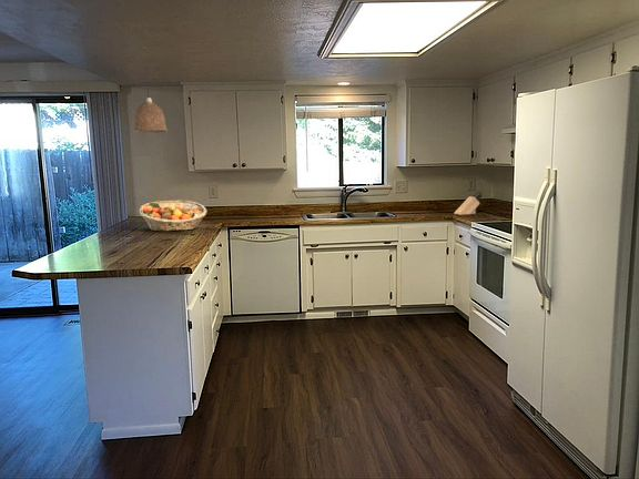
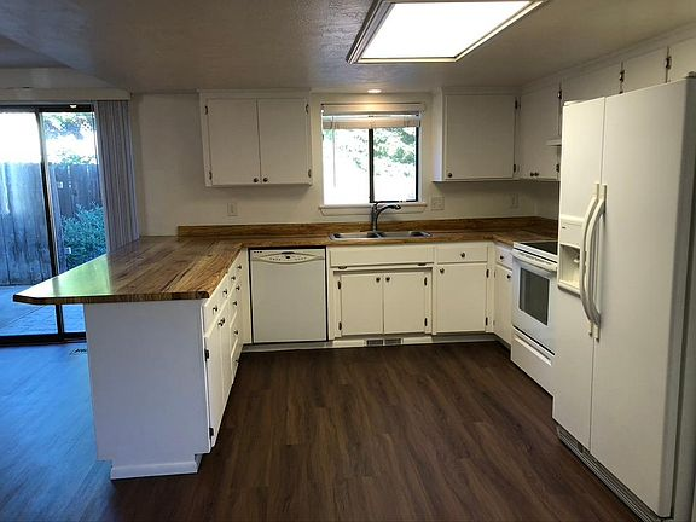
- knife block (468, 202)
- pendant lamp (148, 99)
- fruit basket (173, 215)
